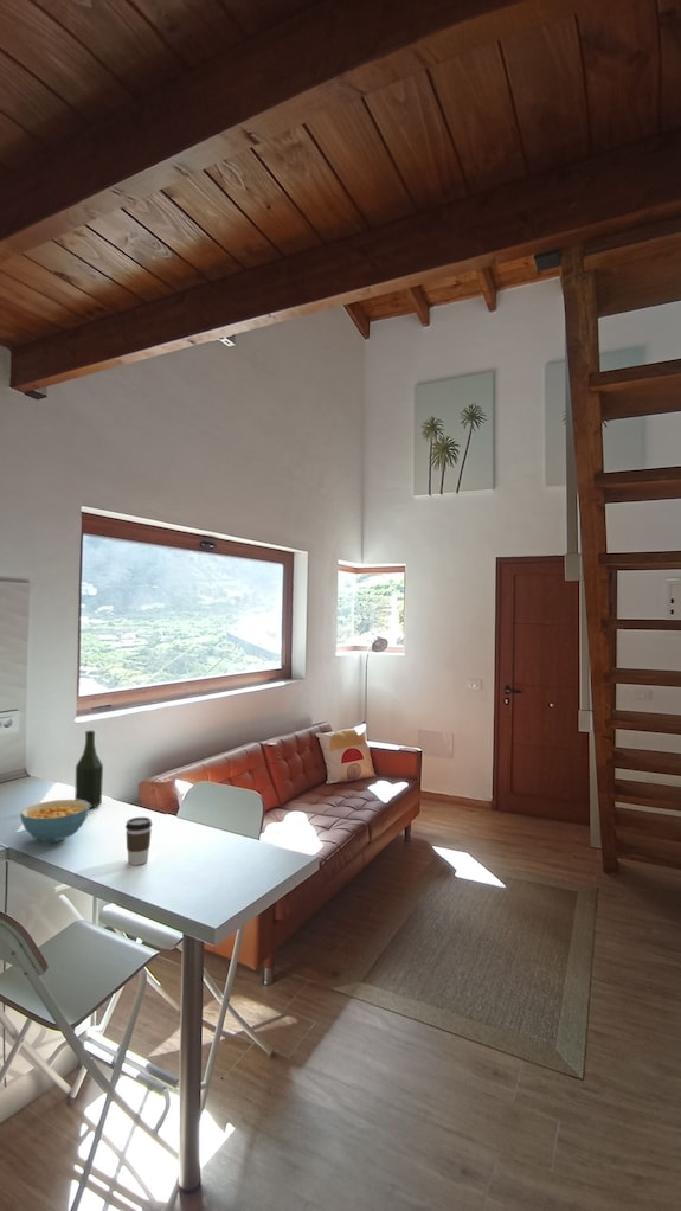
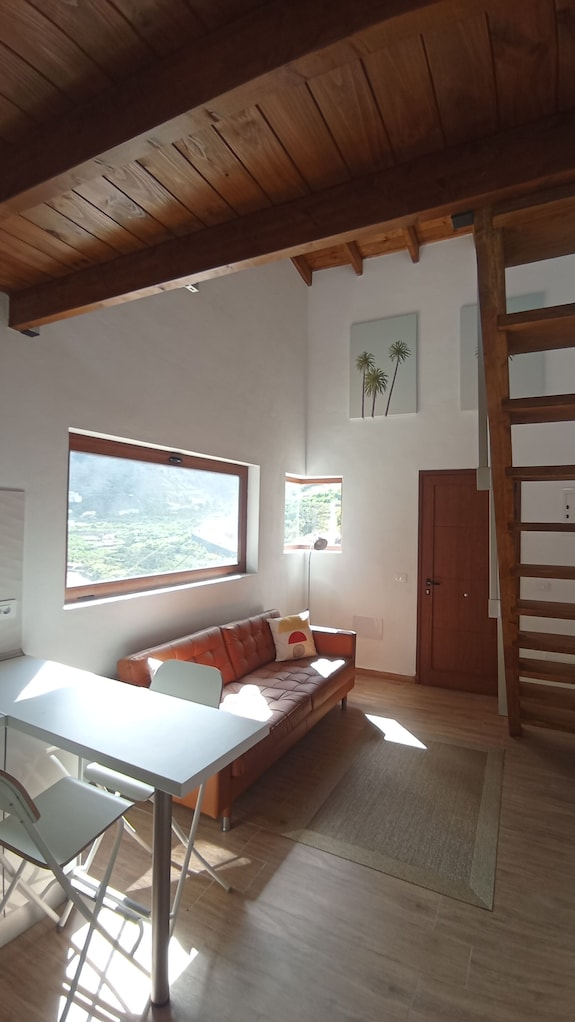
- cereal bowl (54, 824)
- coffee cup (137, 840)
- bottle (89, 768)
